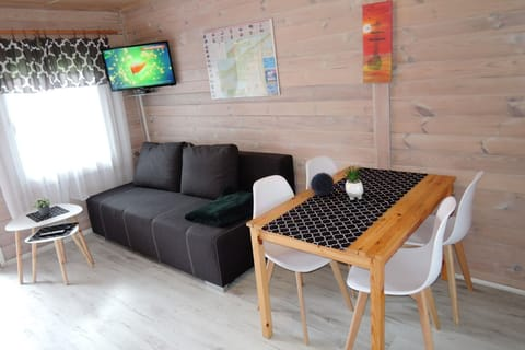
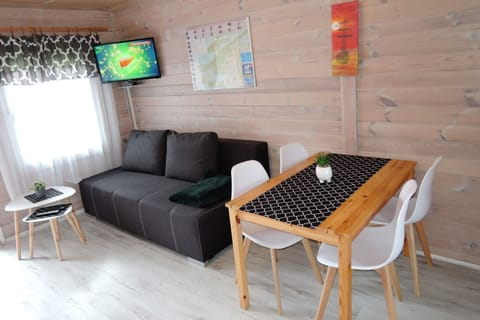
- decorative orb (322, 184)
